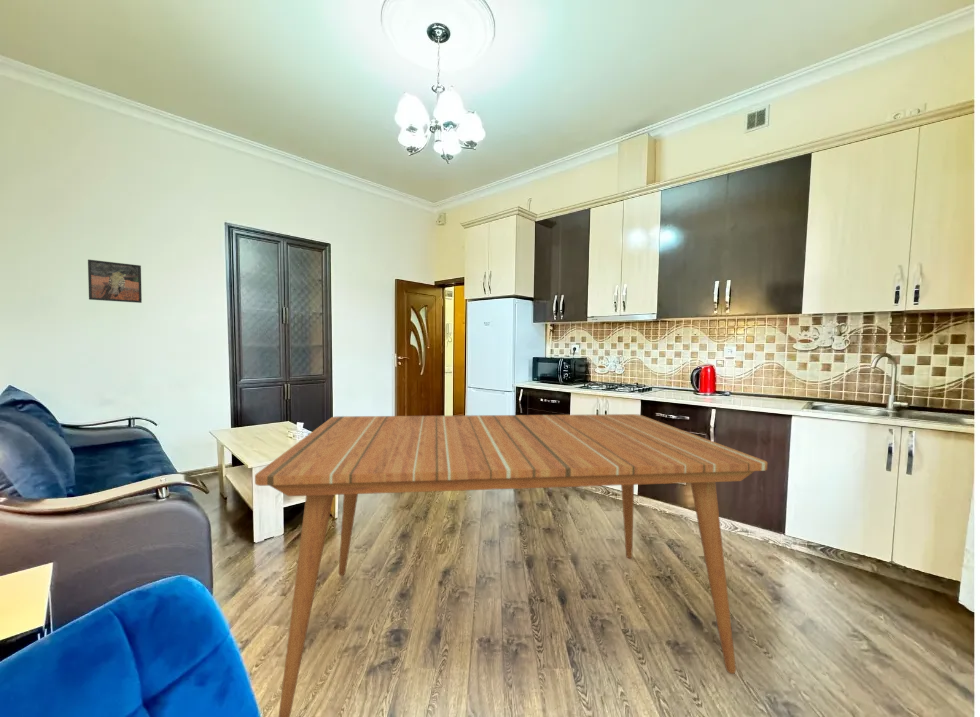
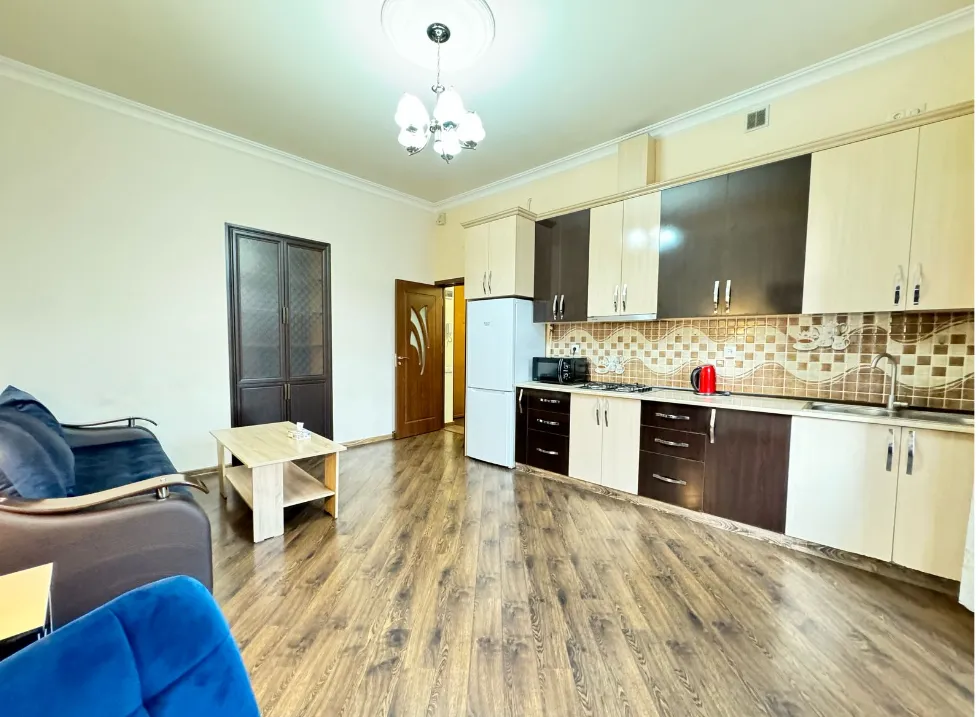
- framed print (115, 282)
- dining table (507, 488)
